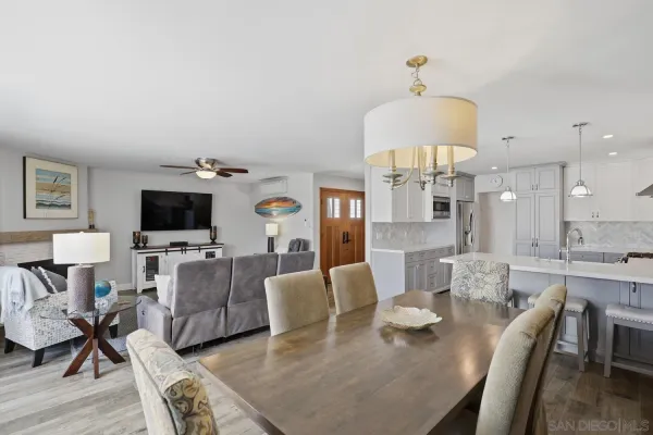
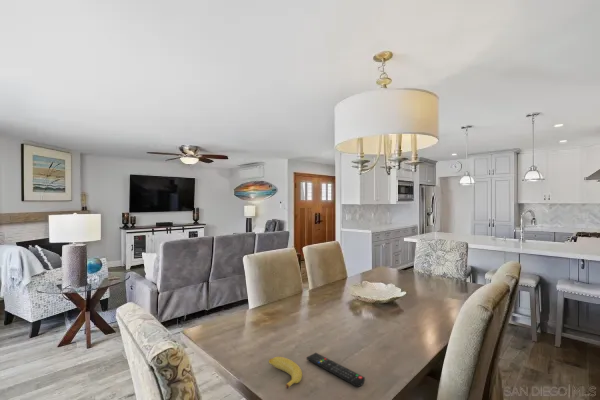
+ banana (283, 370)
+ remote control (334, 368)
